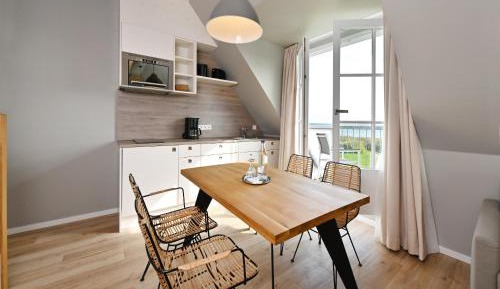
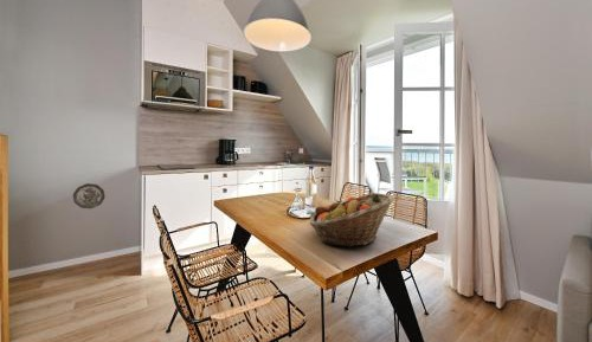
+ decorative plate (89, 195)
+ fruit basket (349, 215)
